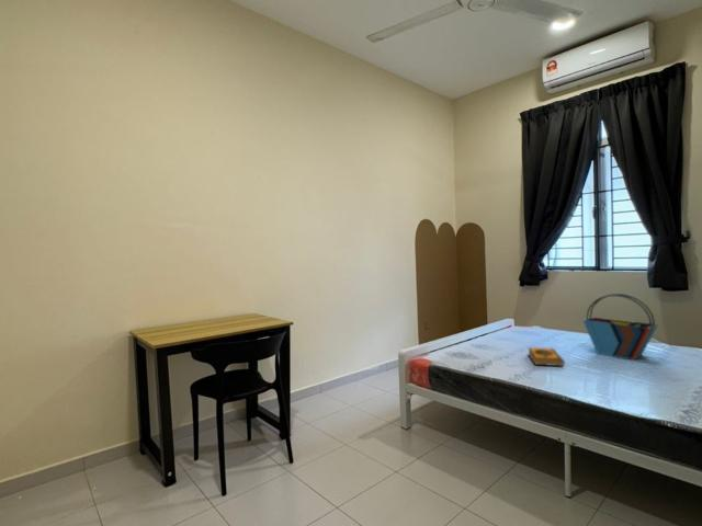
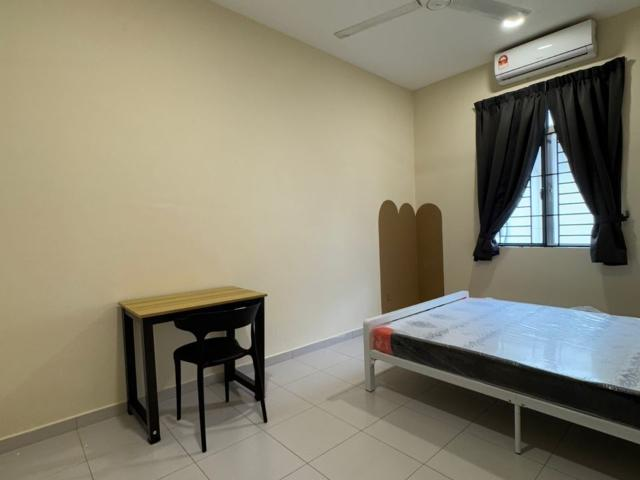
- hardback book (545, 356)
- tote bag (619, 324)
